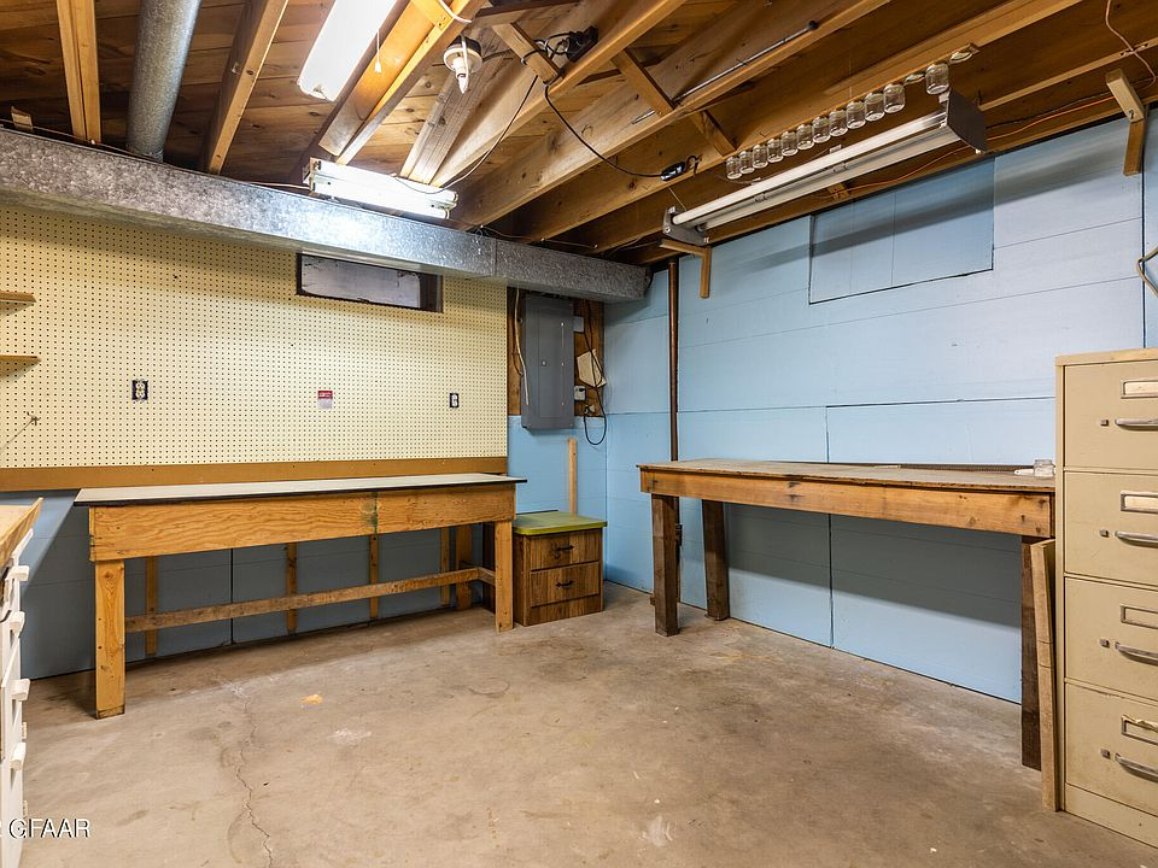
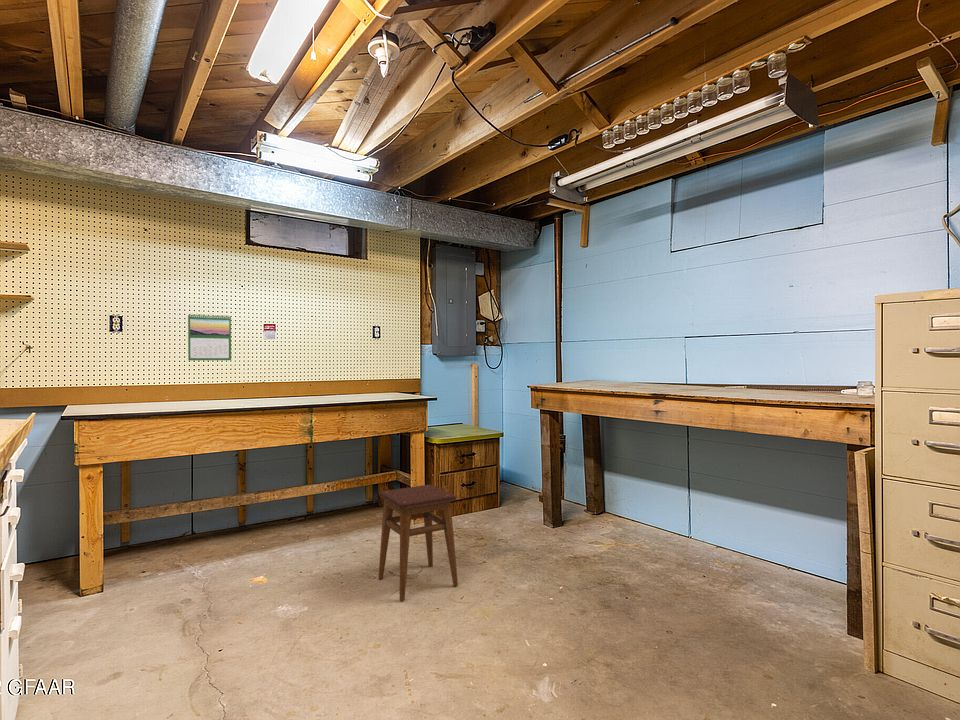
+ stool (417, 534)
+ calendar (210, 337)
